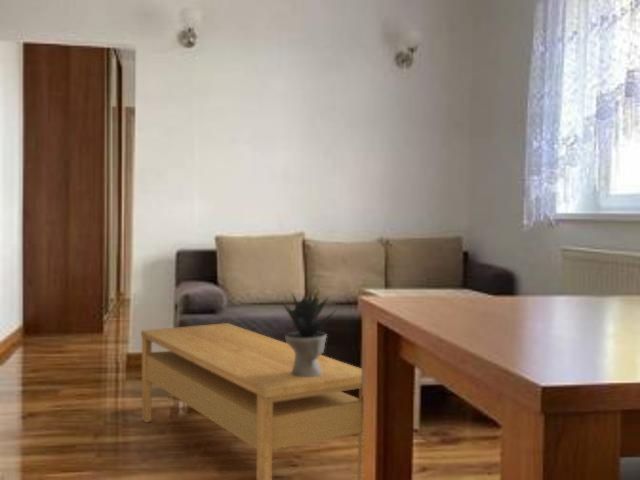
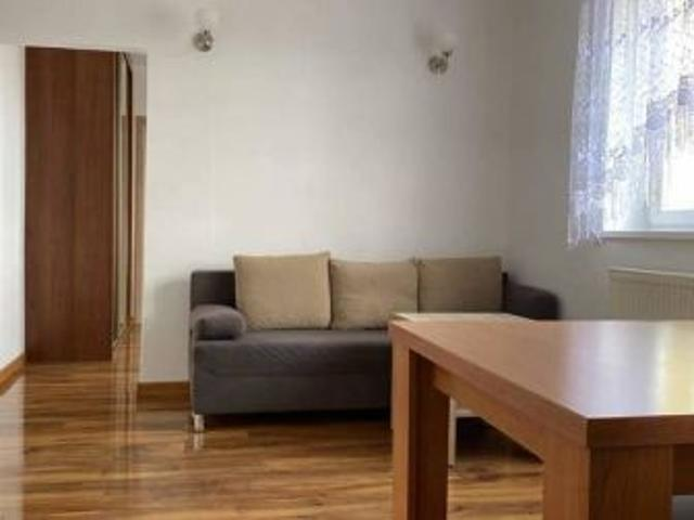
- coffee table (241, 399)
- potted plant (308, 330)
